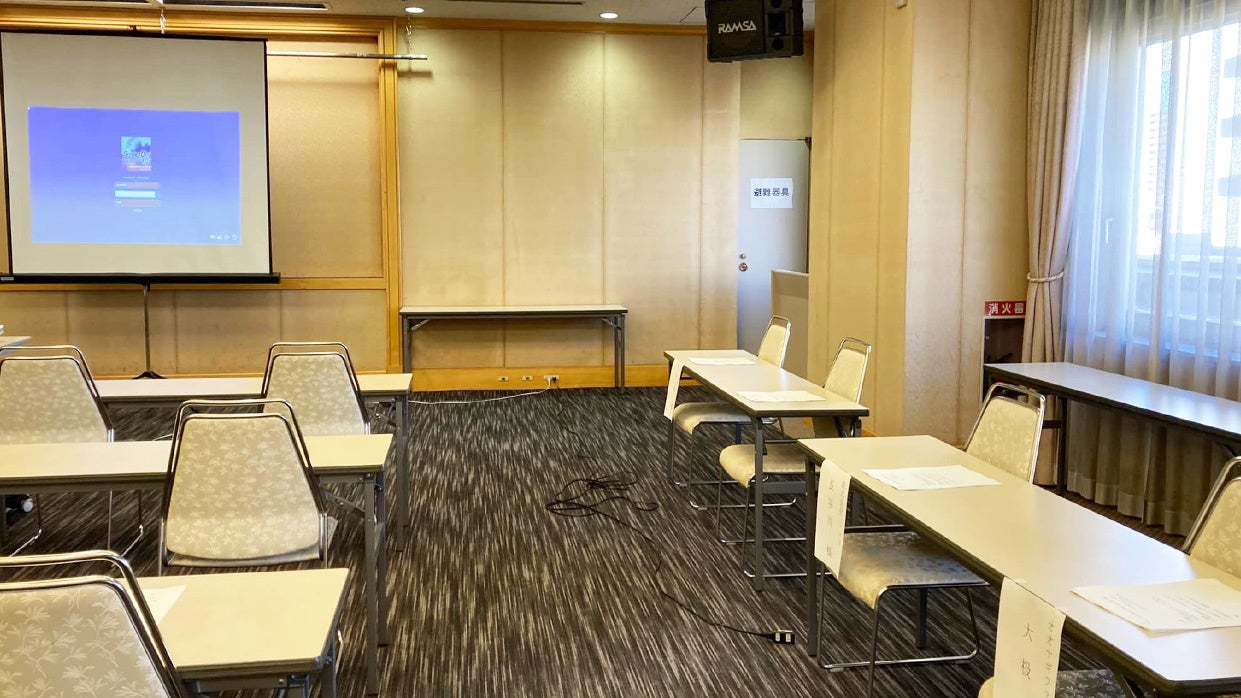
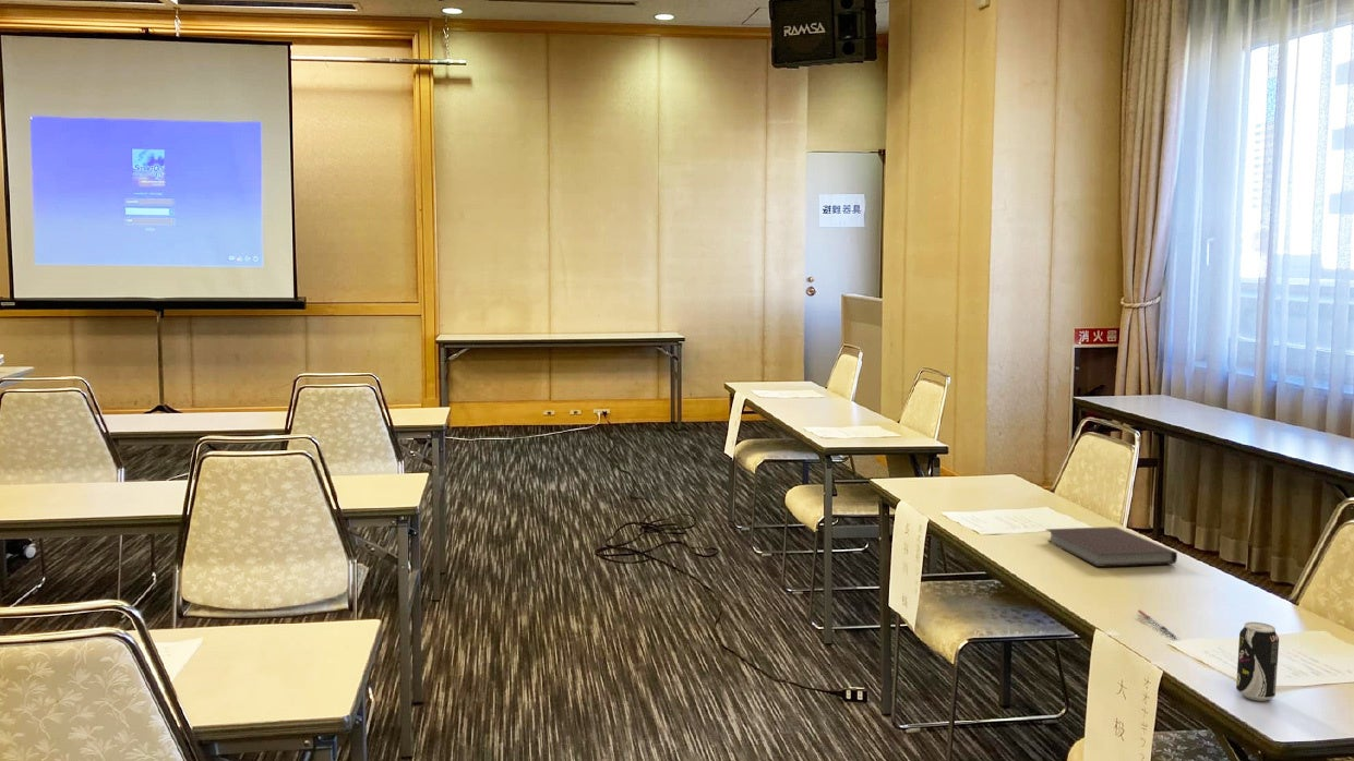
+ beverage can (1257, 661)
+ notebook (1107, 545)
+ pen (1157, 623)
